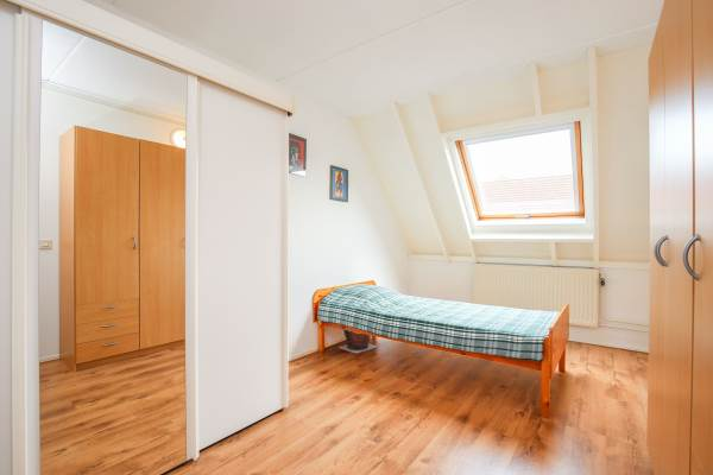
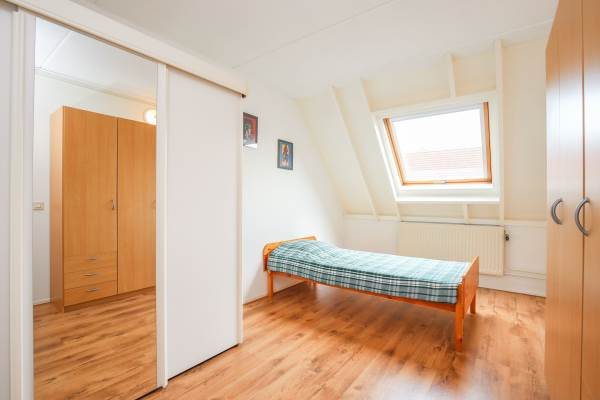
- waste bin (355, 332)
